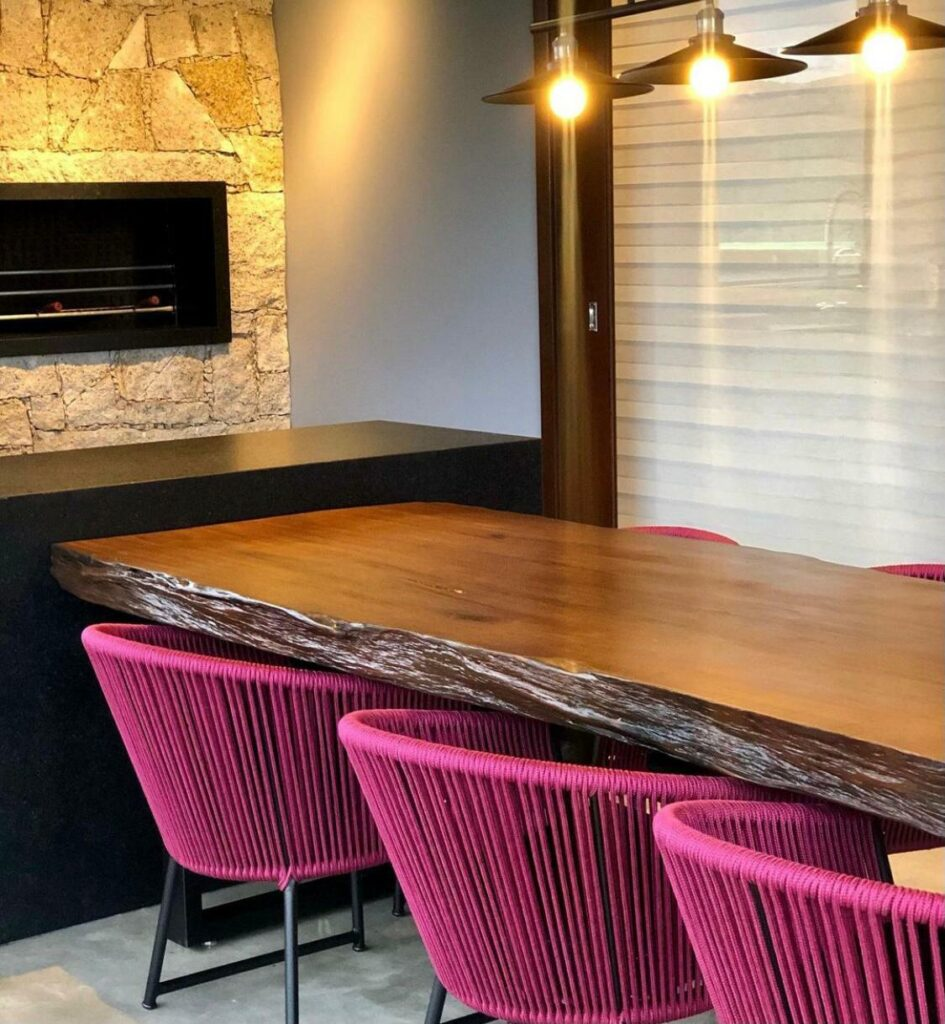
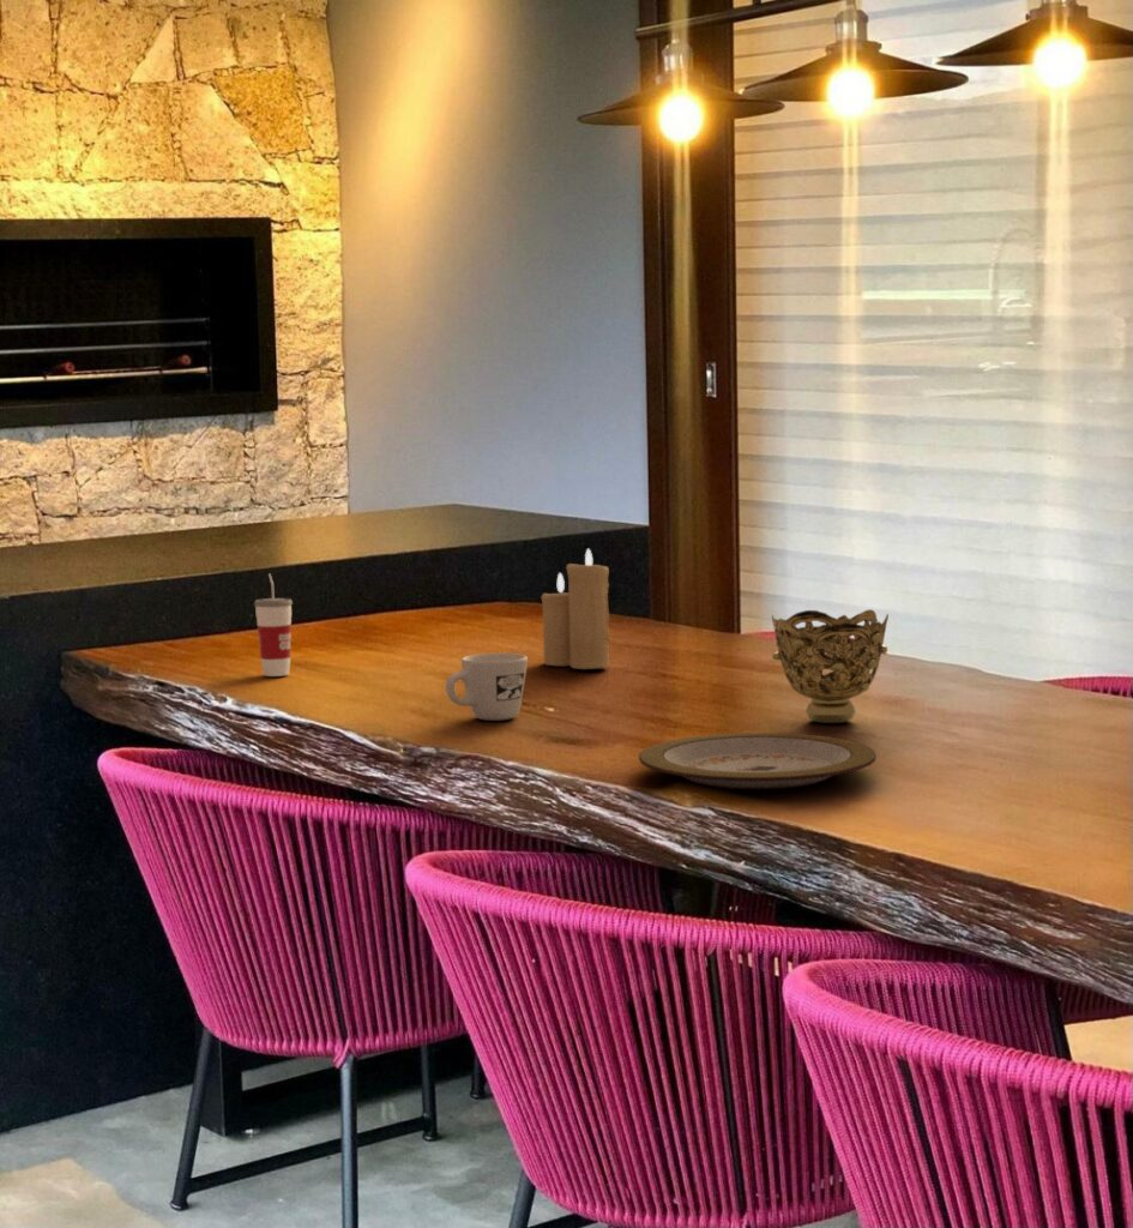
+ decorative bowl (830, 667)
+ plate (757, 763)
+ cup (273, 624)
+ candle (574, 607)
+ mug (484, 688)
